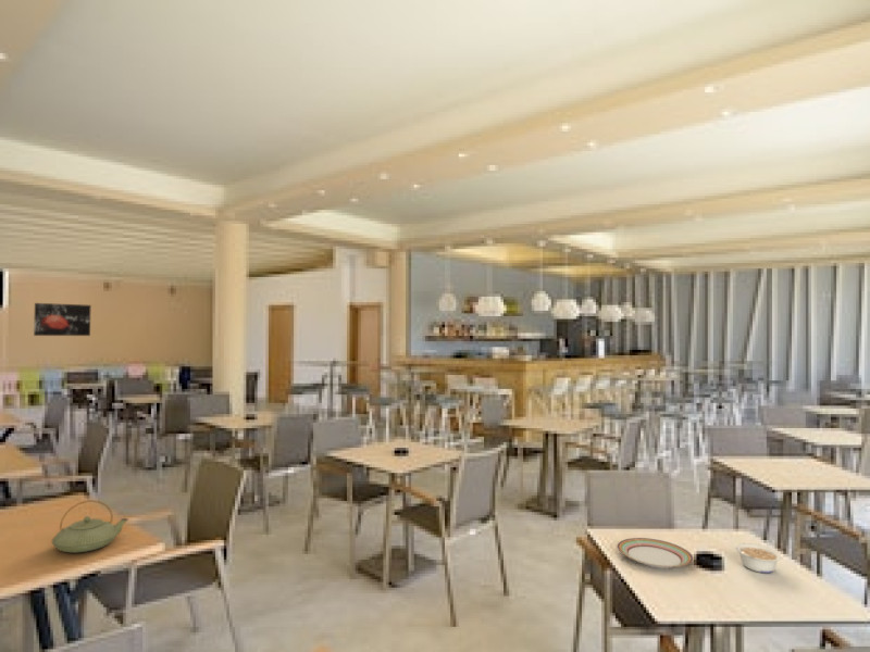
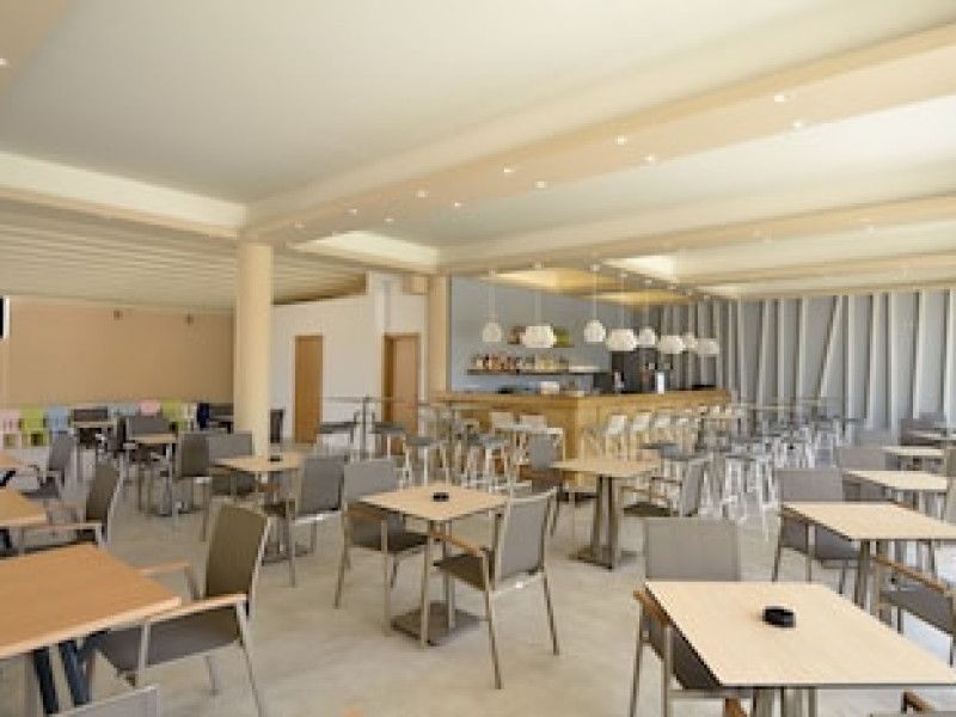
- plate (654, 554)
- teapot (91, 523)
- wall art (63, 319)
- legume (758, 557)
